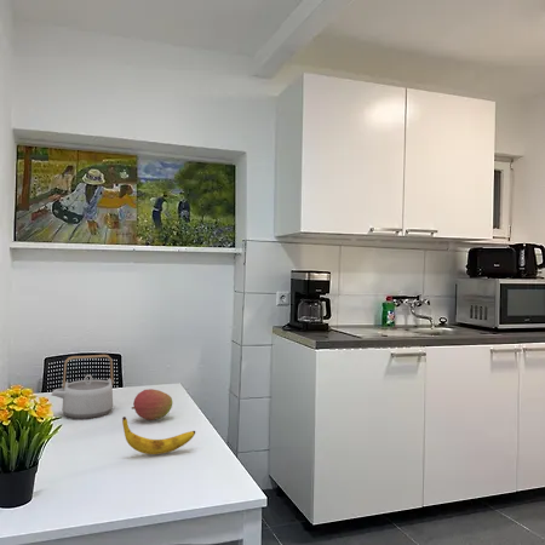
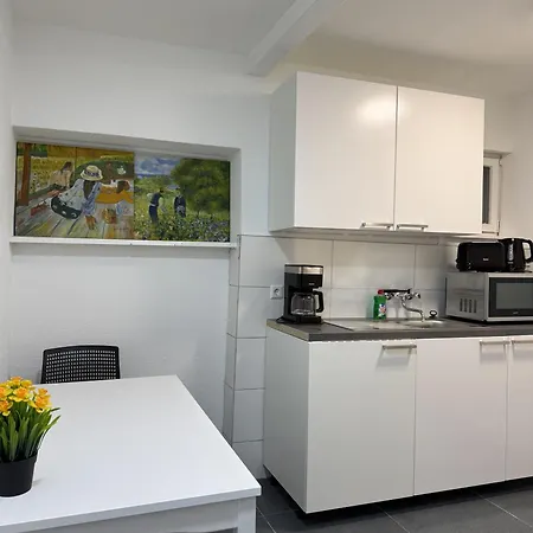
- banana (159, 440)
- teapot (82, 384)
- fruit (151, 403)
